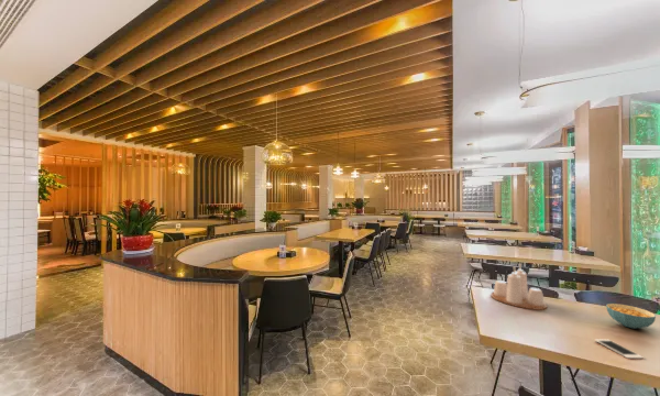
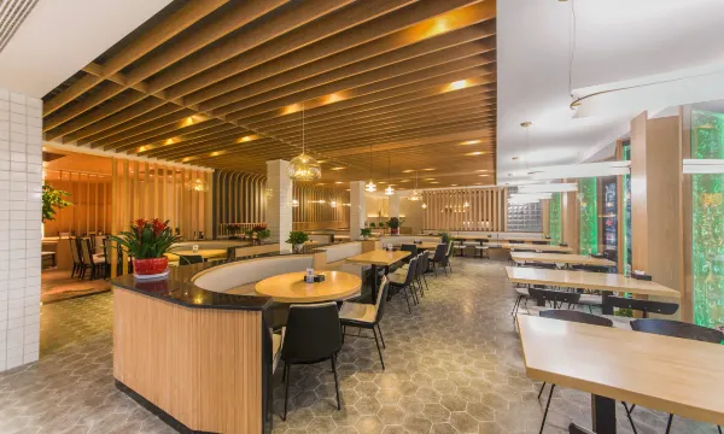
- cell phone (617, 348)
- cereal bowl (629, 318)
- condiment set (517, 283)
